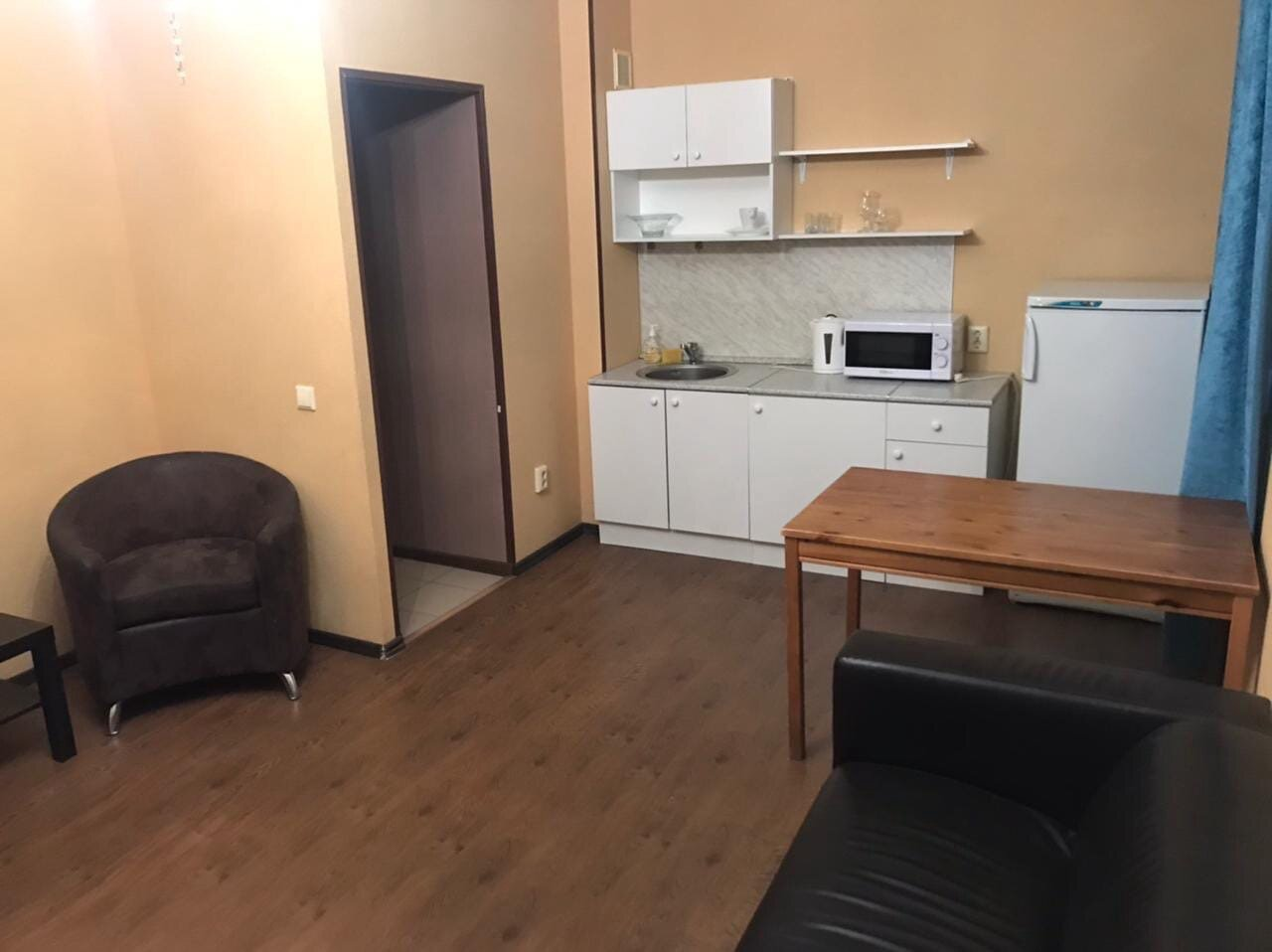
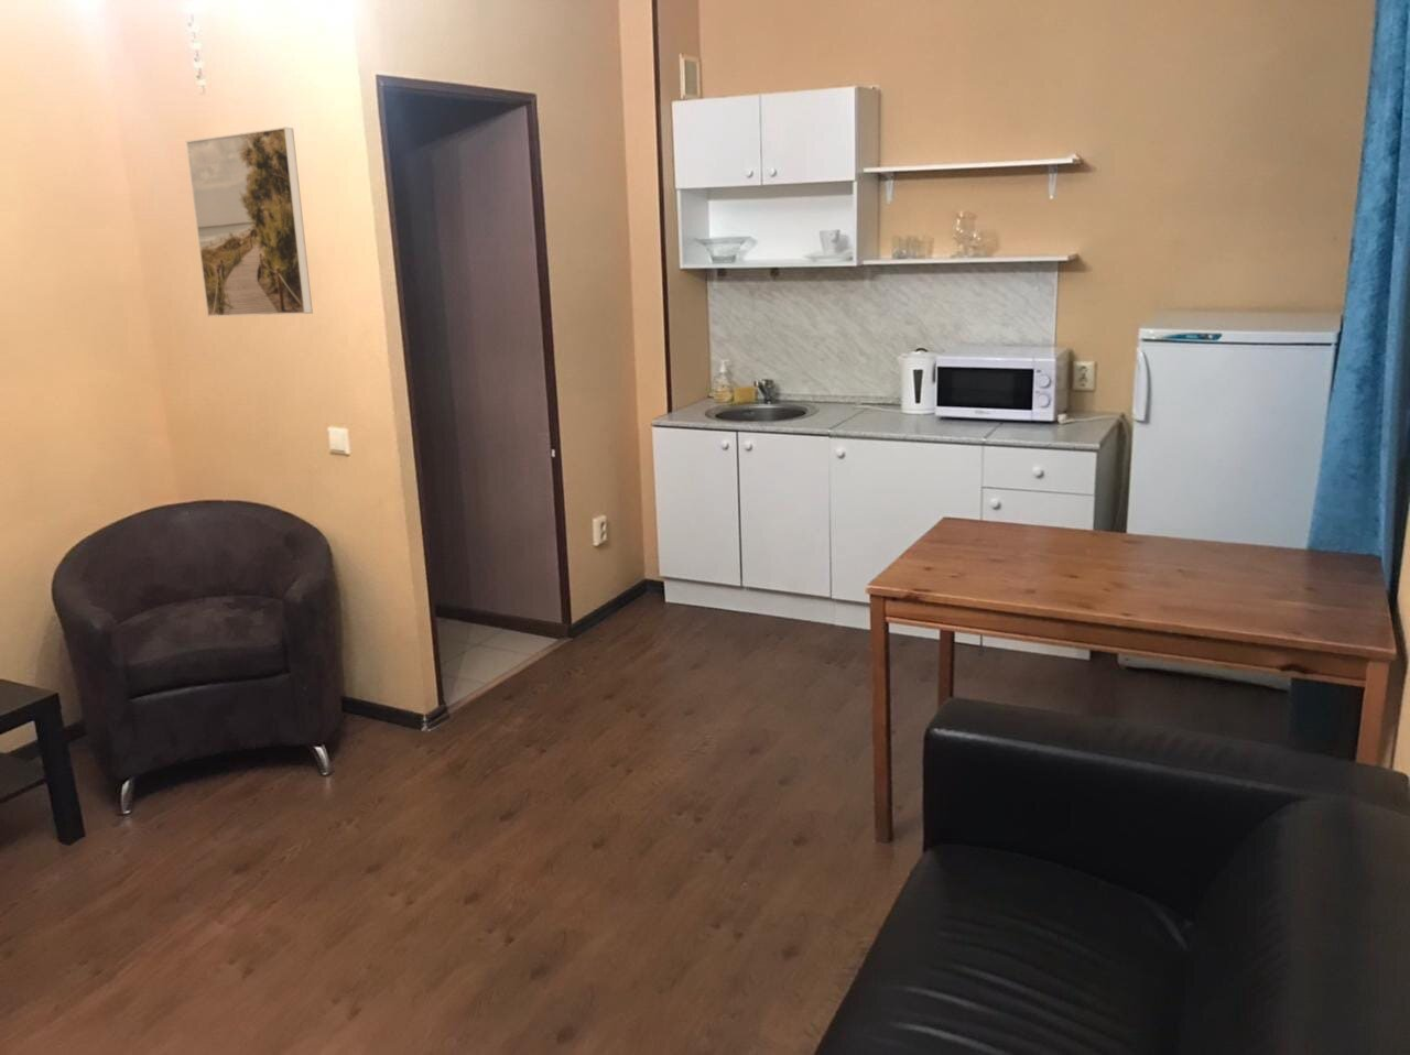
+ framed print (248, 226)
